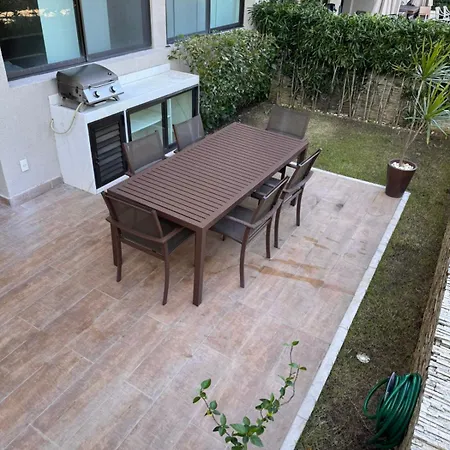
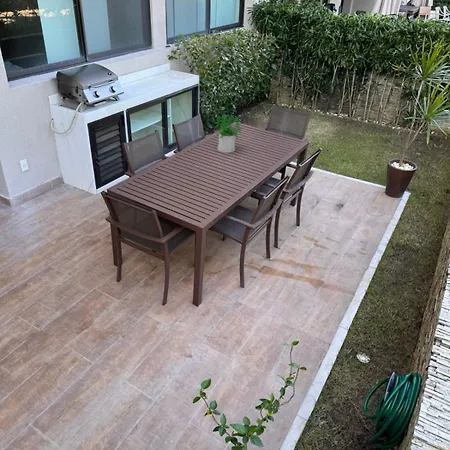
+ potted plant (227, 132)
